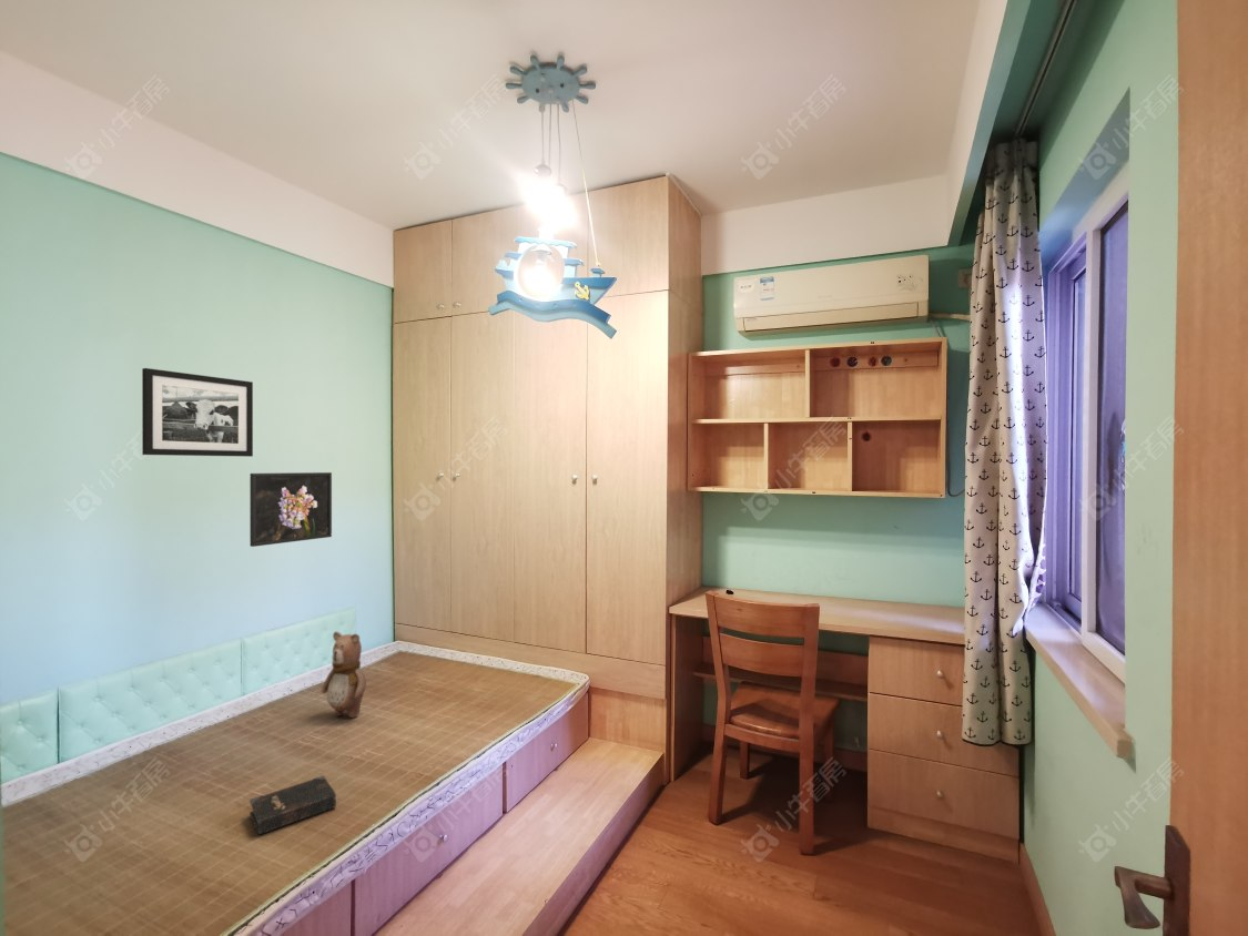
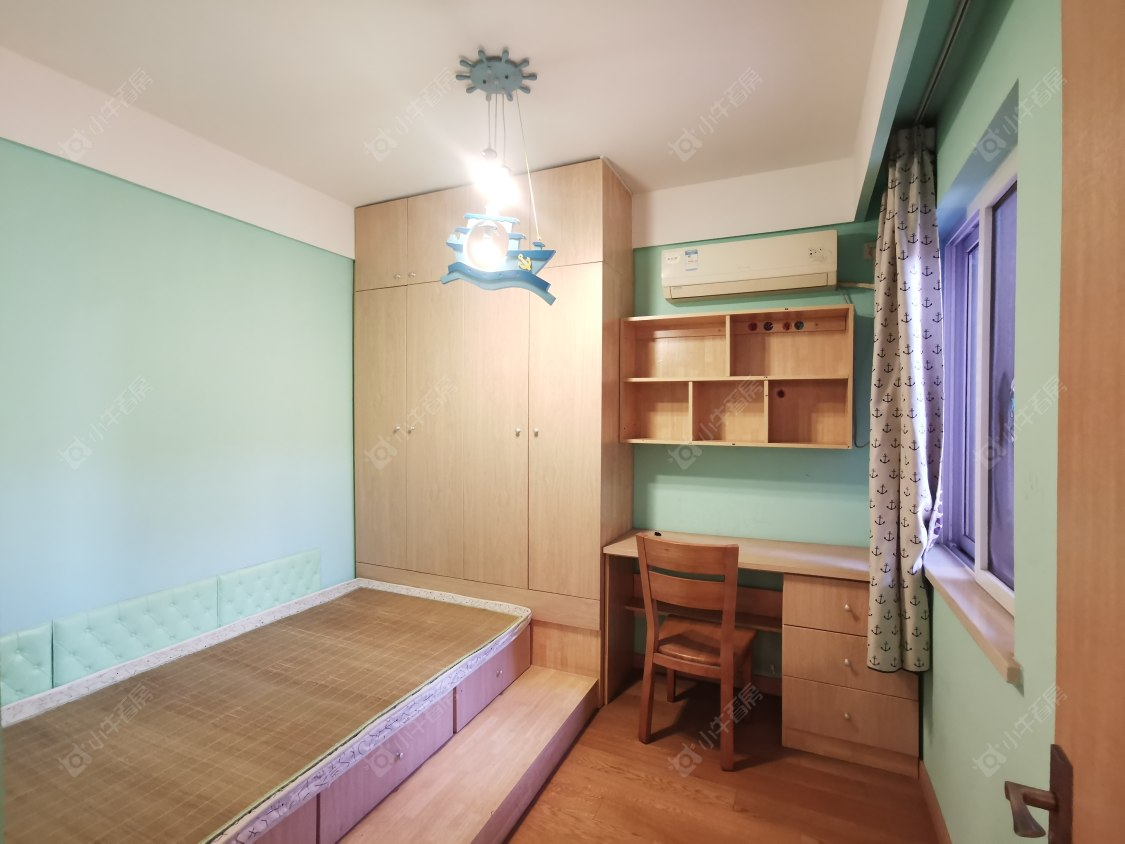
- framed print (293, 507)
- picture frame (201, 415)
- hardback book (293, 803)
- teddy bear (345, 674)
